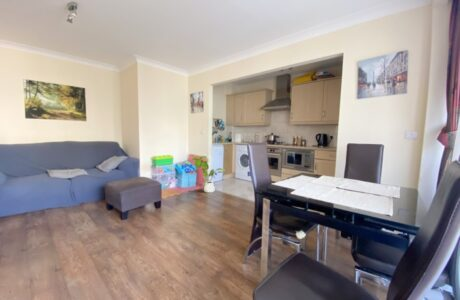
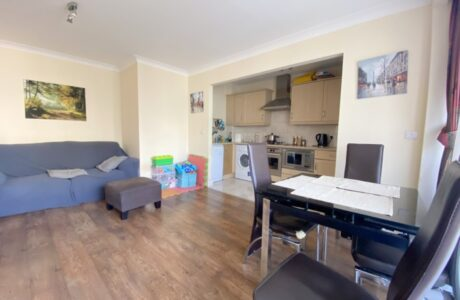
- house plant (206, 174)
